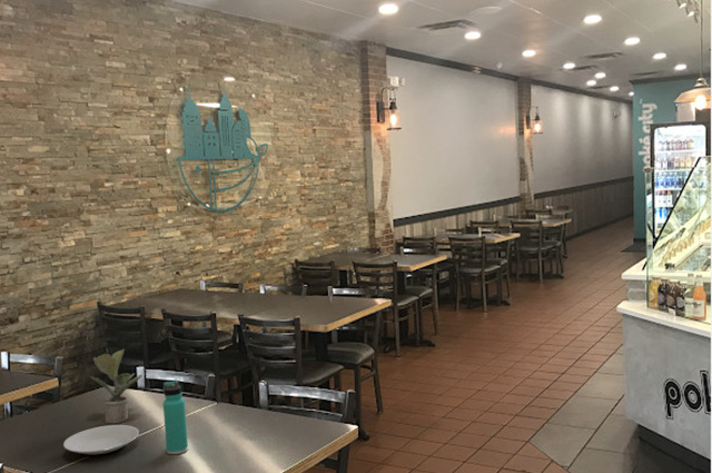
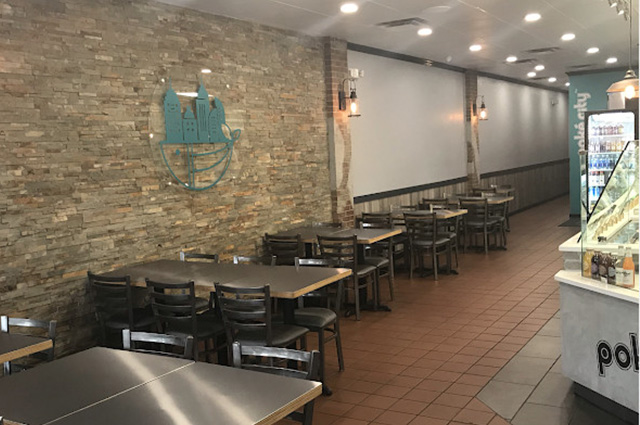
- plate (102, 442)
- potted plant (119, 383)
- thermos bottle (175, 416)
